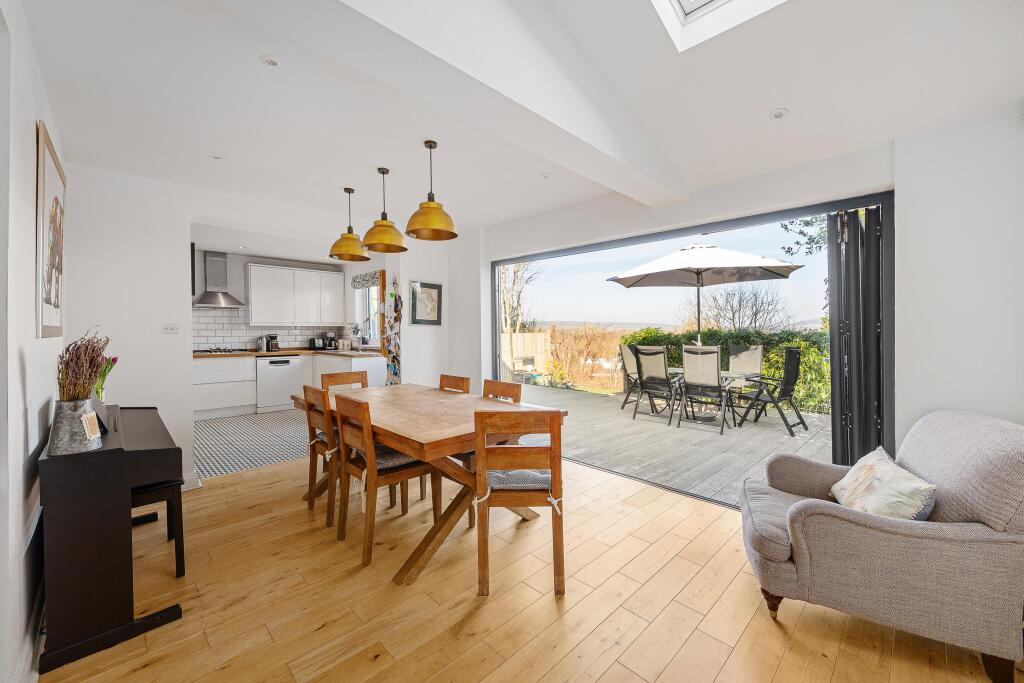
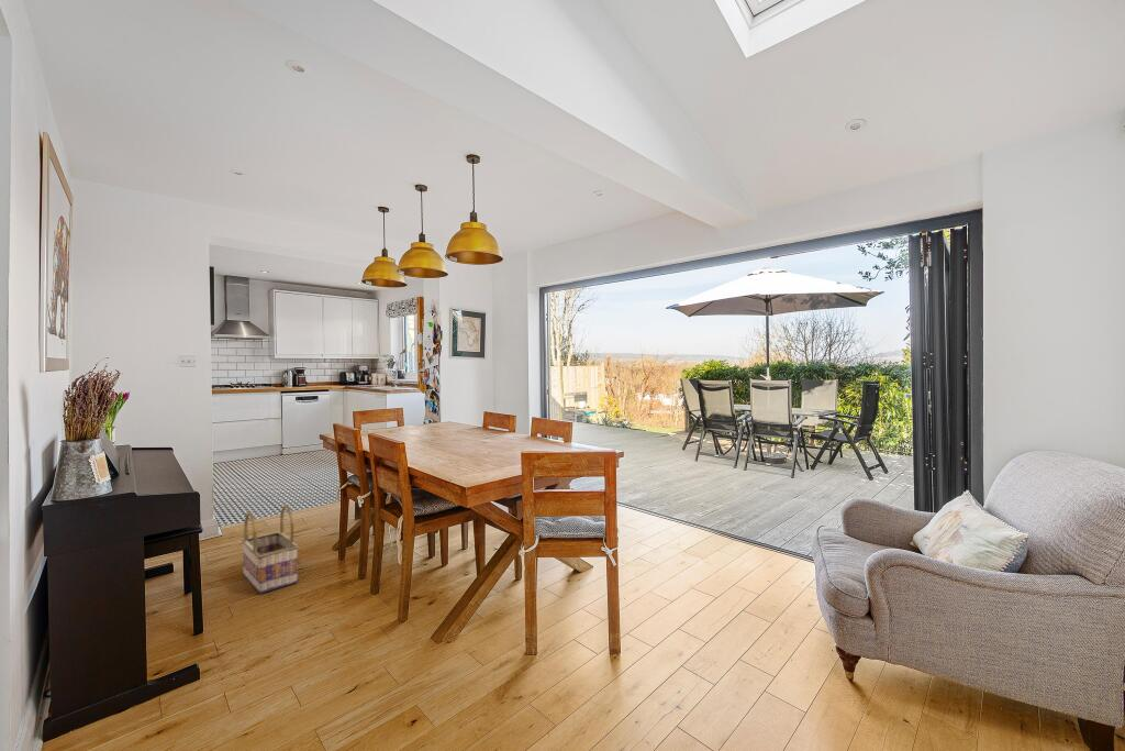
+ basket (269, 543)
